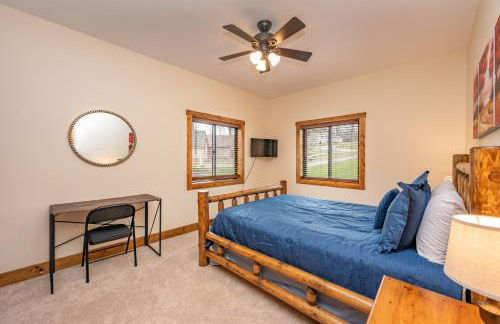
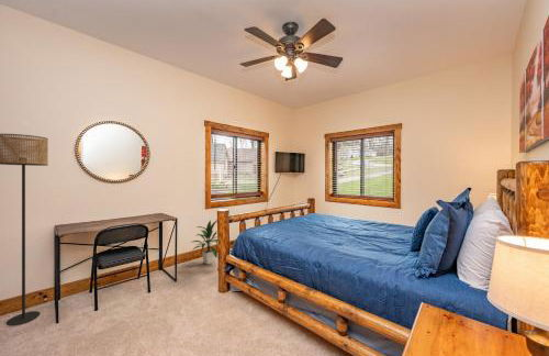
+ floor lamp (23, 227)
+ indoor plant (208, 242)
